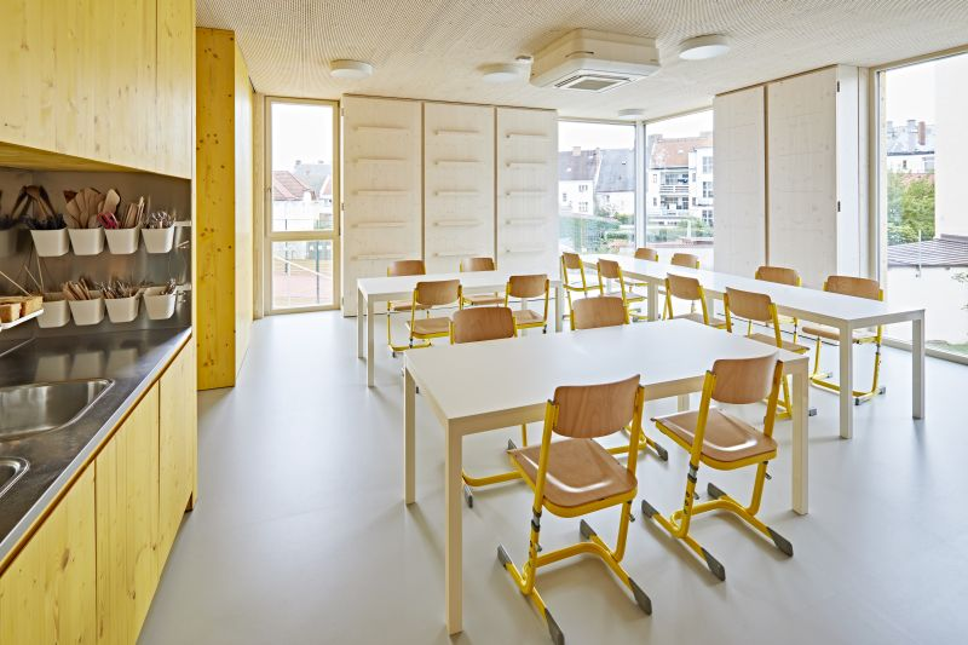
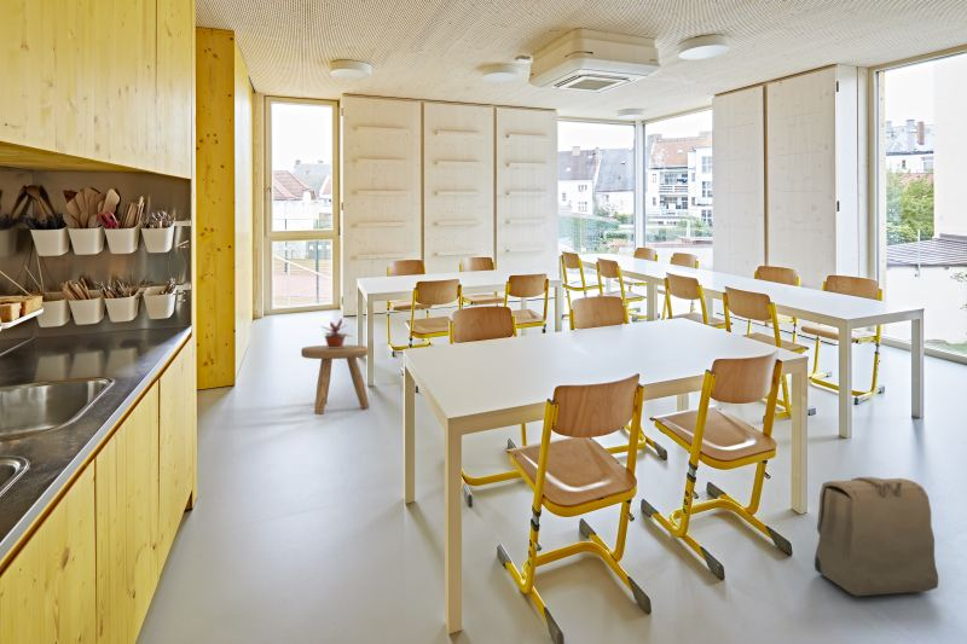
+ backpack (872, 527)
+ stool (330, 375)
+ potted plant (335, 331)
